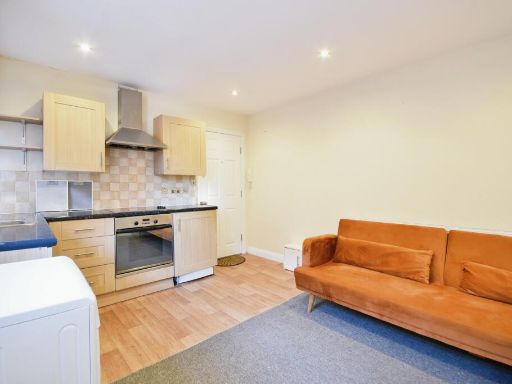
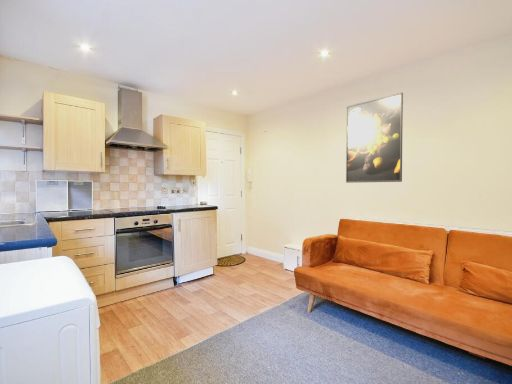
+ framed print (372, 141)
